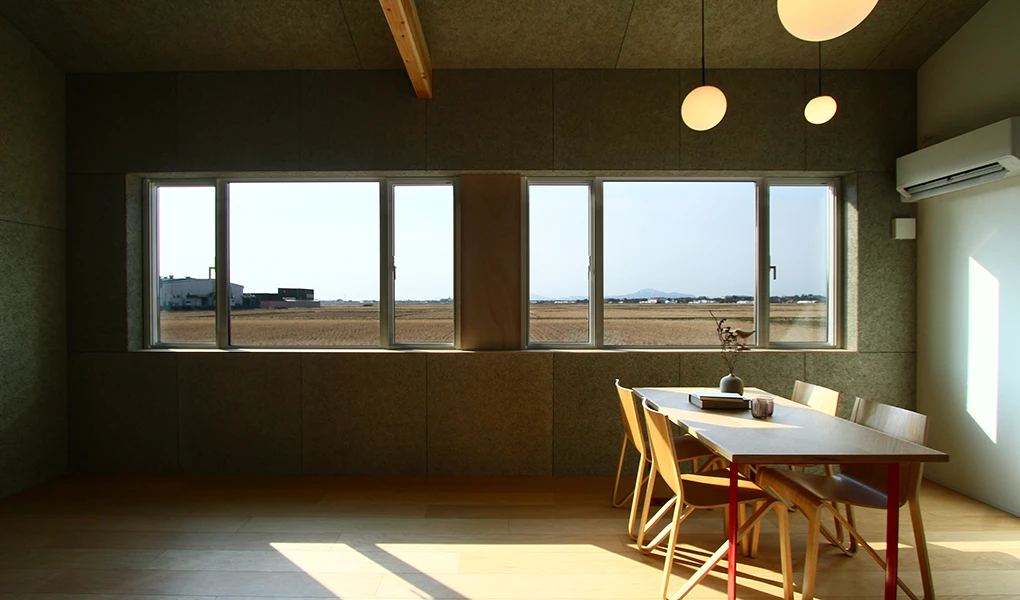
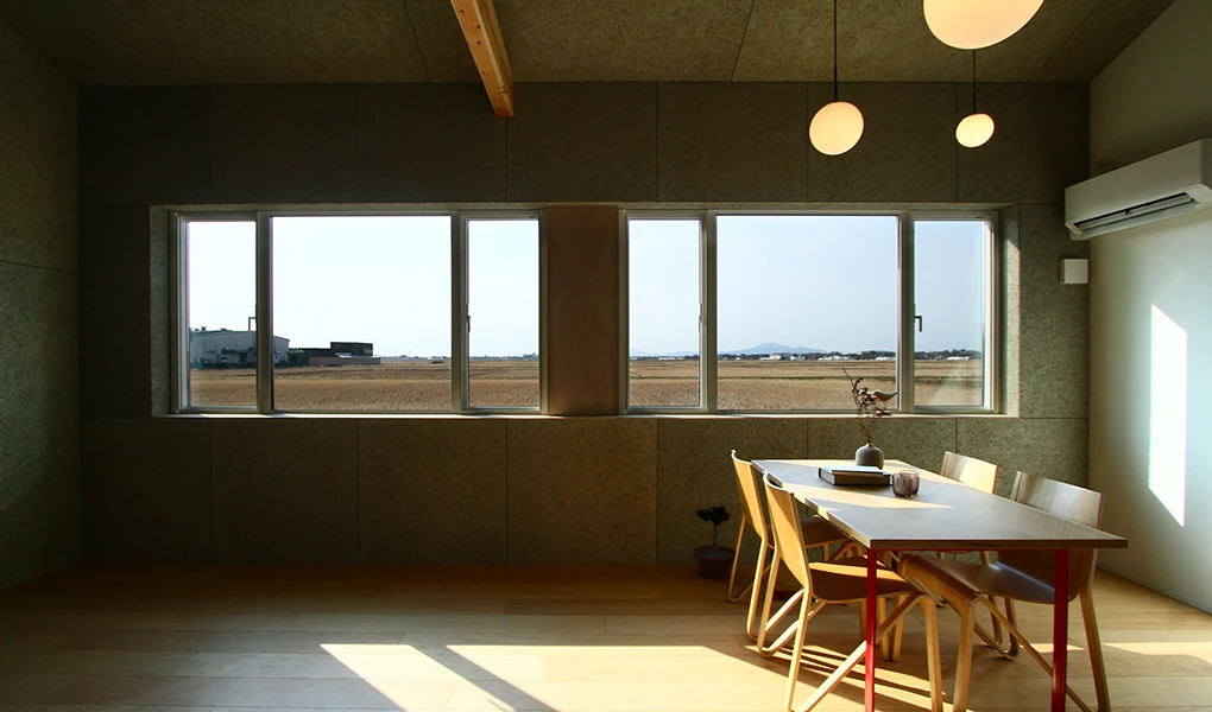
+ potted tree (714, 535)
